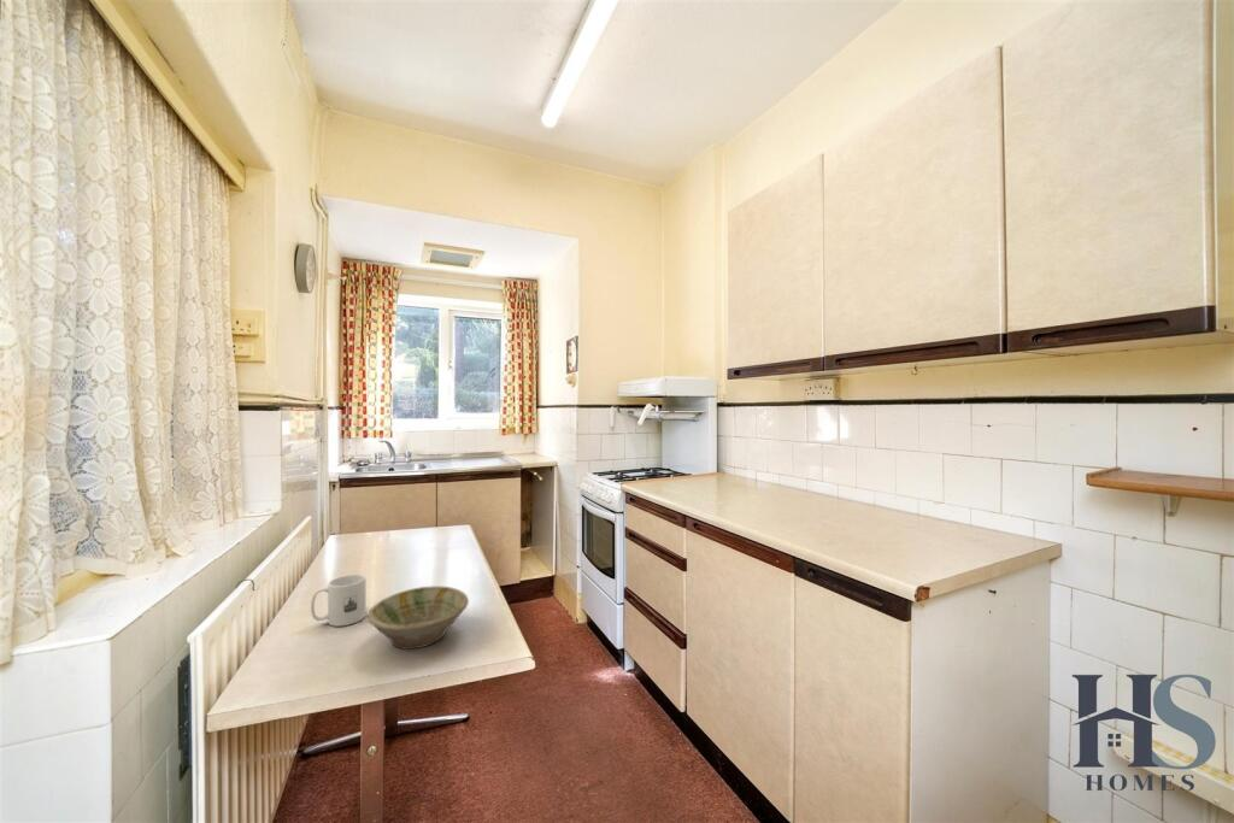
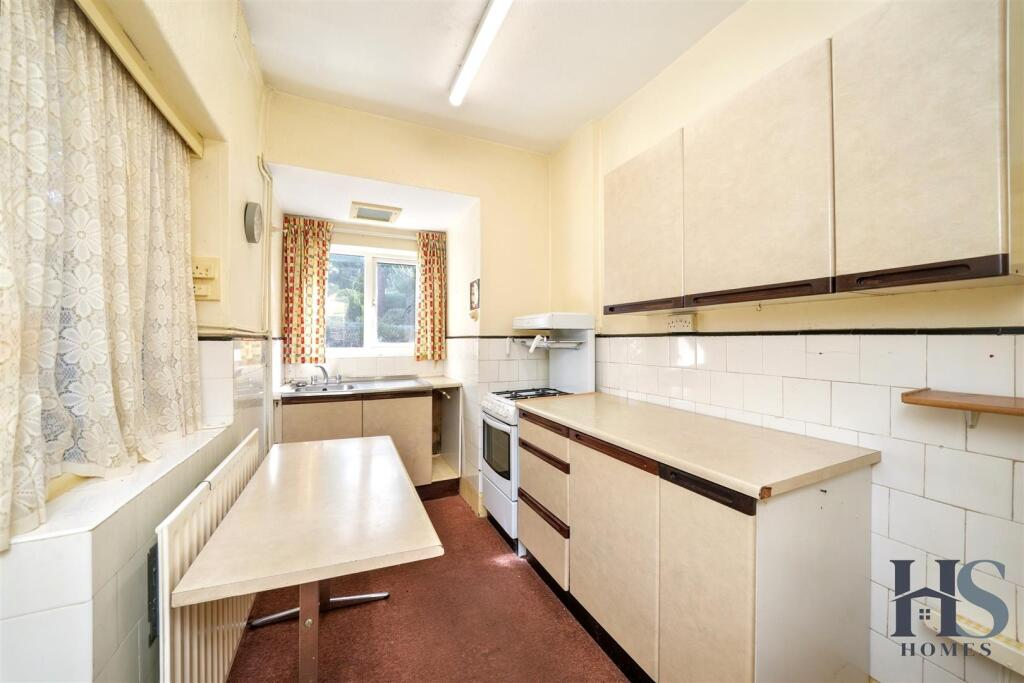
- bowl (419, 619)
- mug (339, 600)
